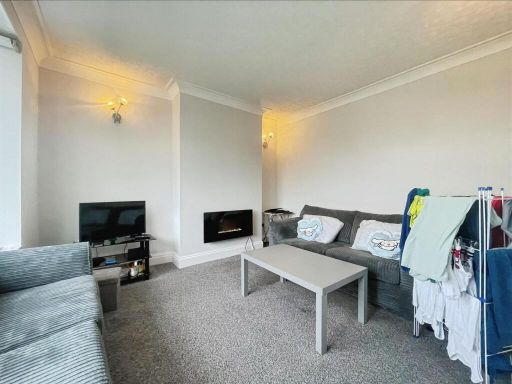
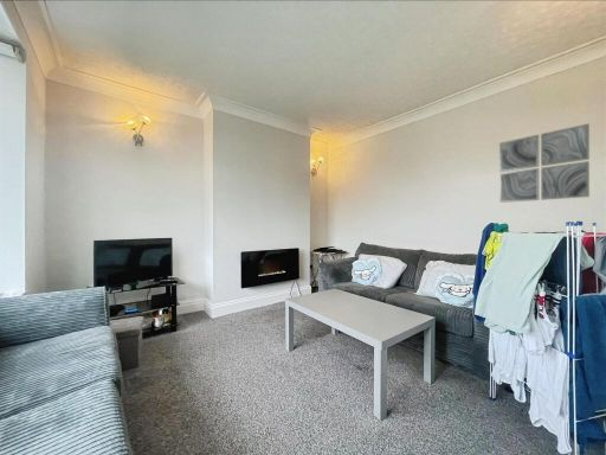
+ wall art (537, 166)
